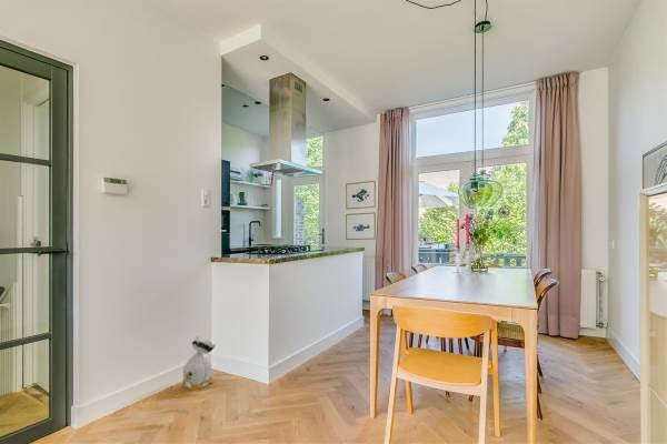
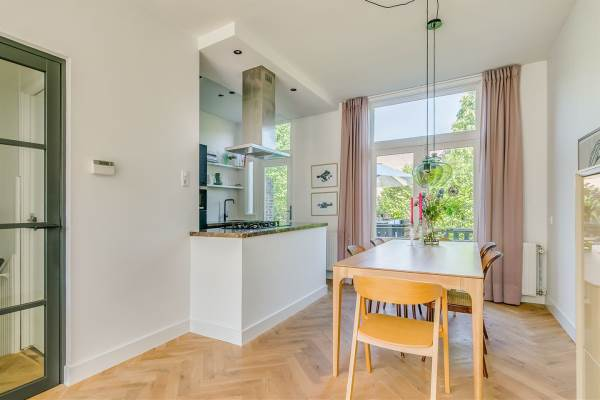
- bag (198, 360)
